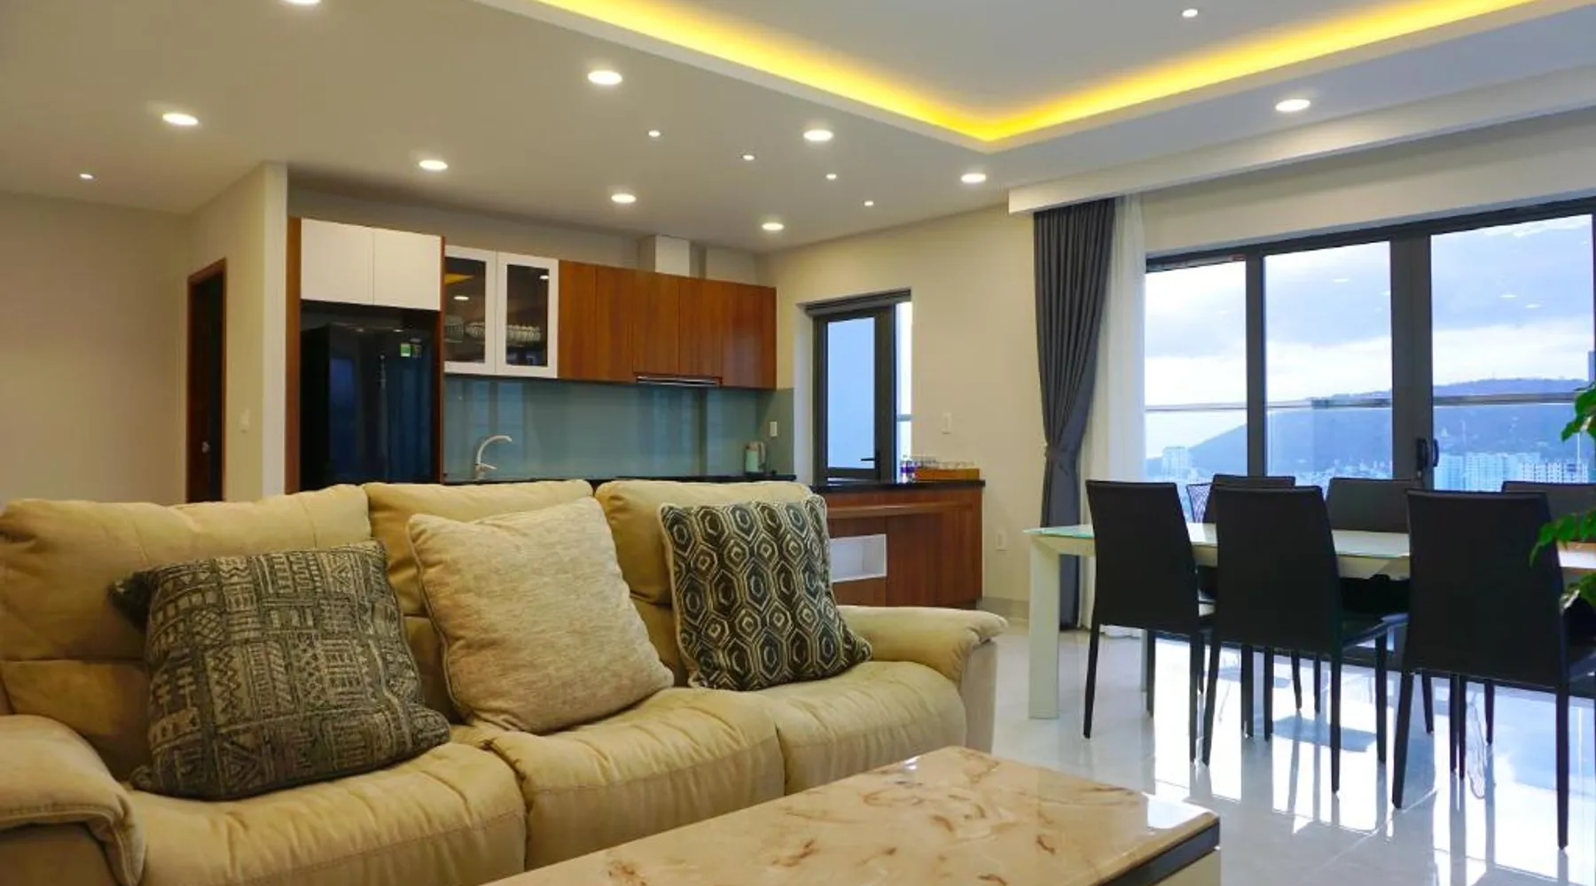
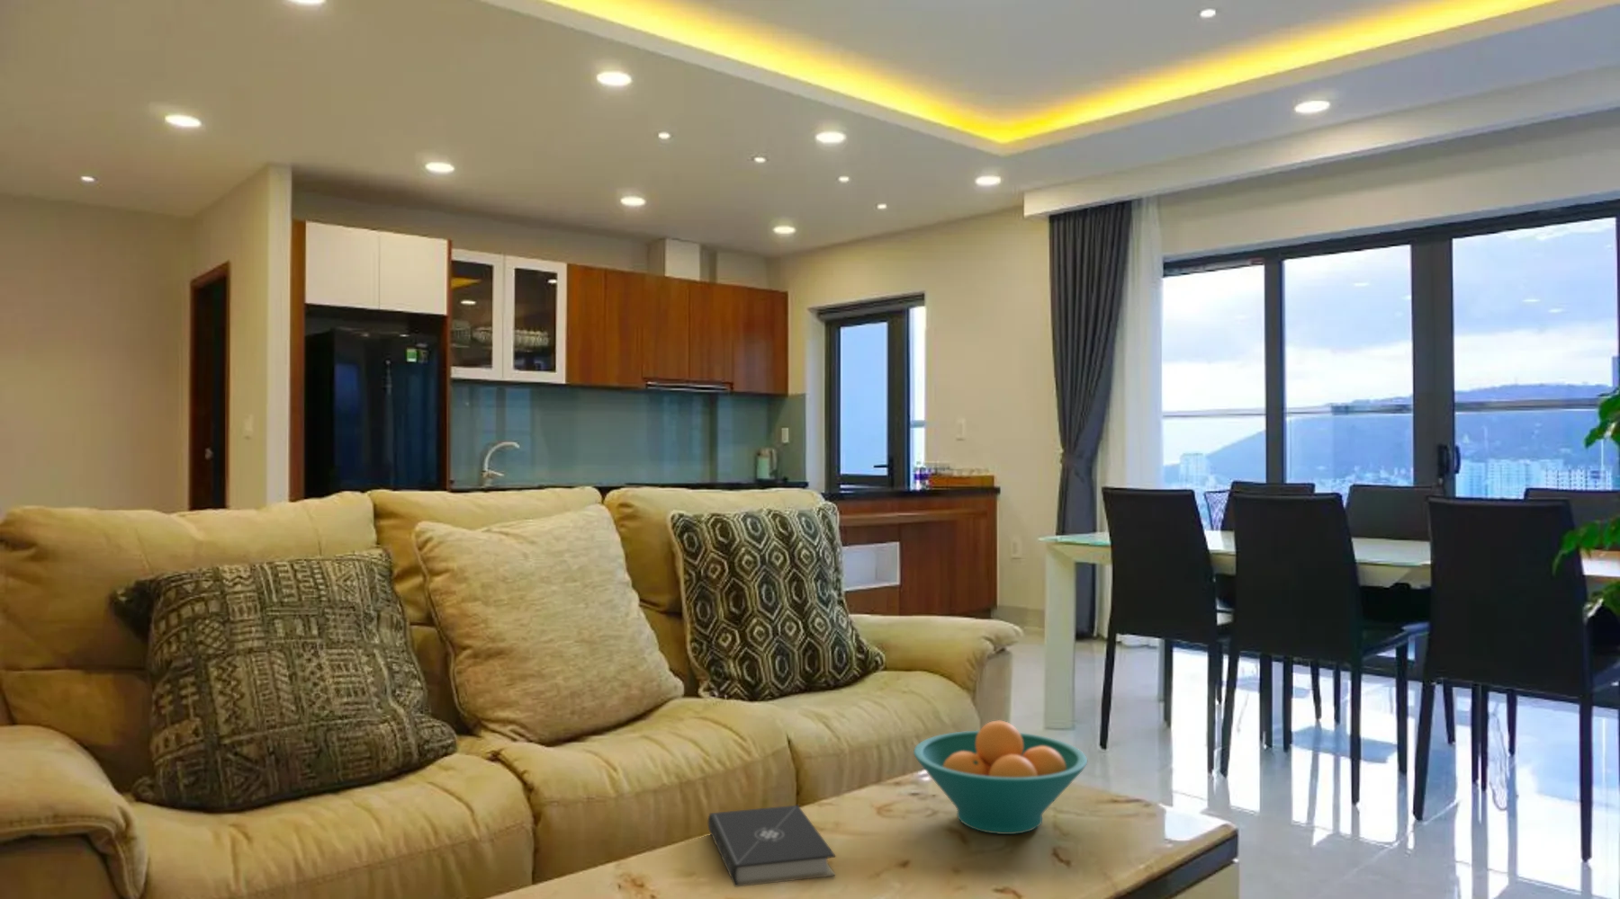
+ fruit bowl (999, 772)
+ book (768, 843)
